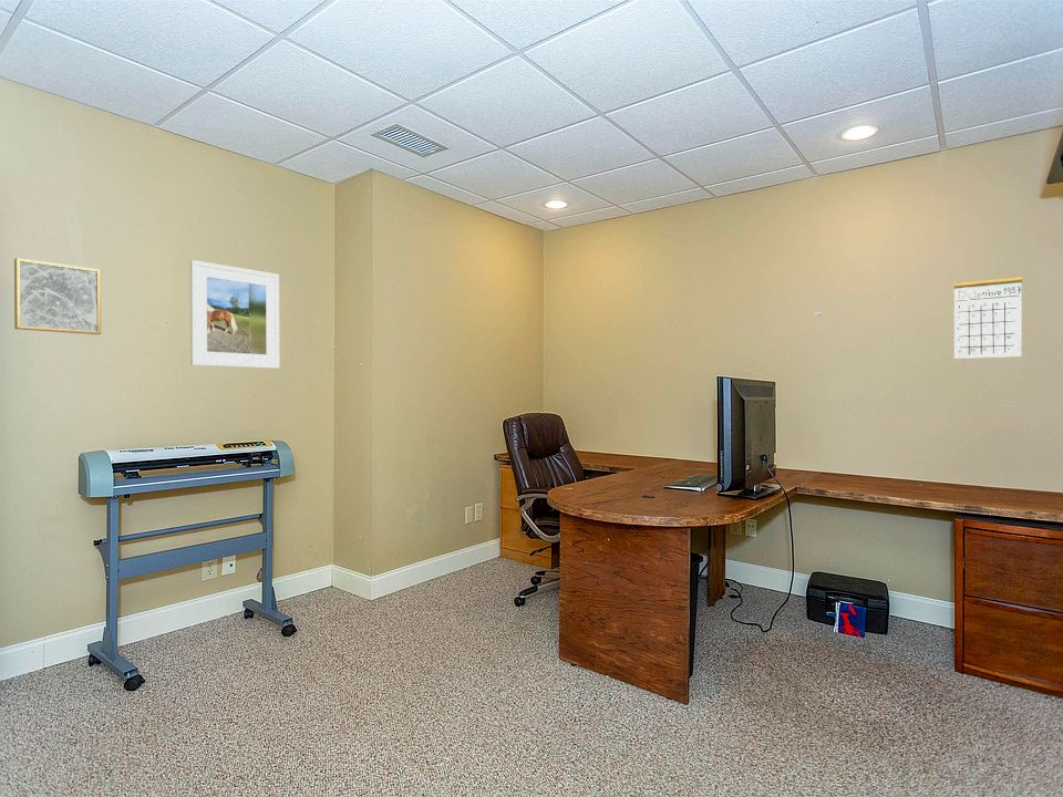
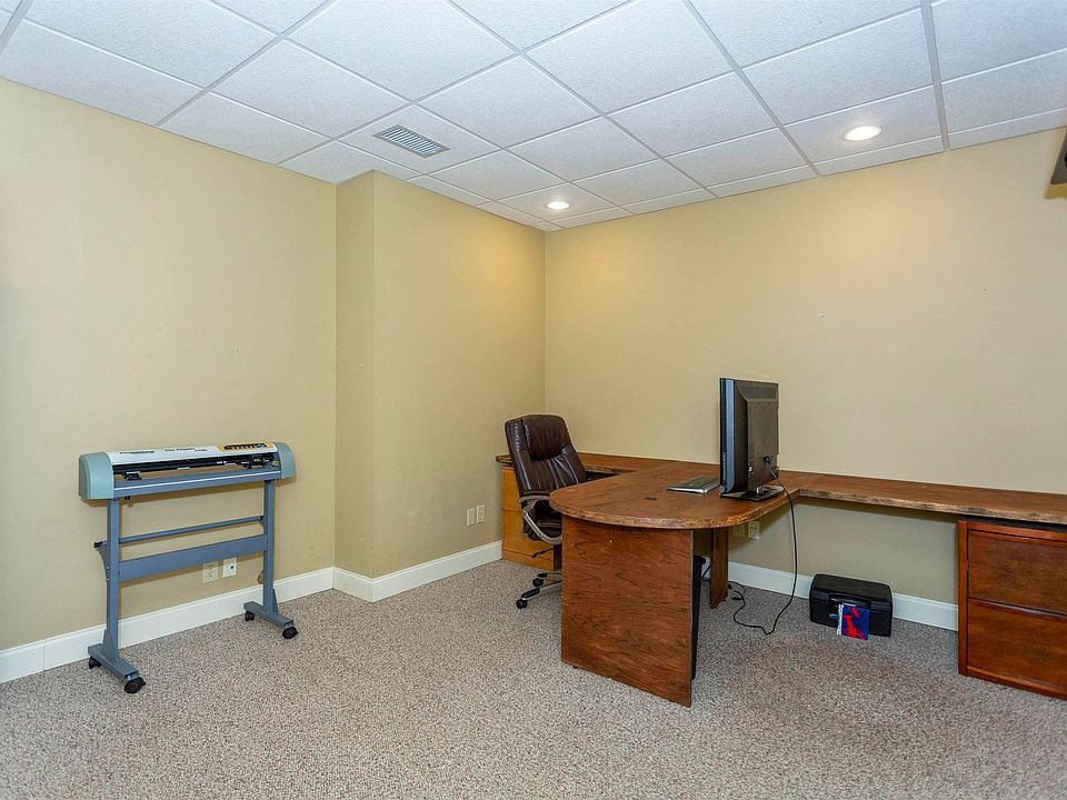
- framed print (237, 317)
- calendar (987, 310)
- wall art (59, 298)
